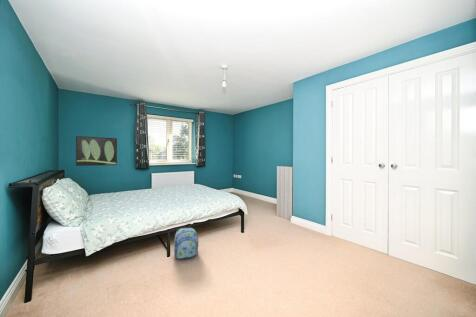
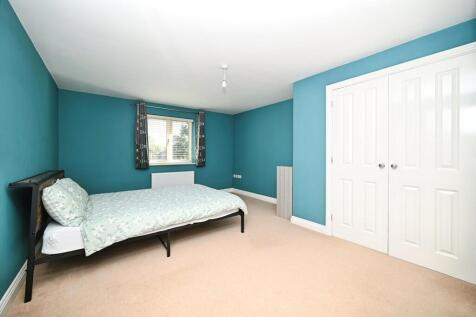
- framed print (97, 151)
- backpack (186, 243)
